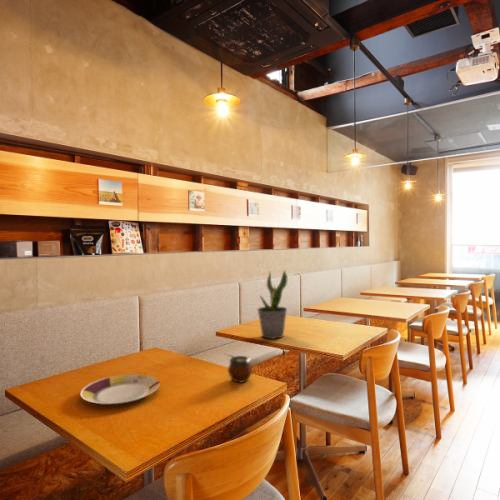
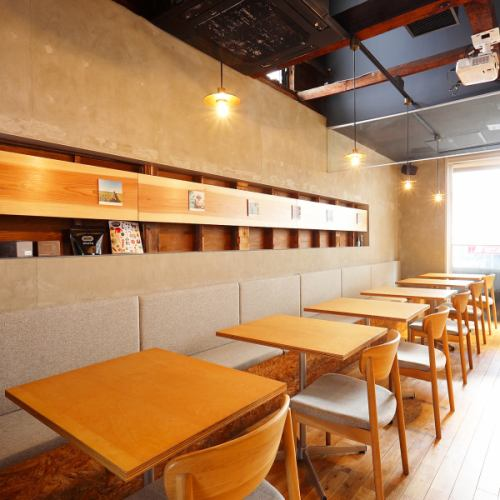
- gourd (237, 365)
- potted plant (272, 302)
- plate (121, 390)
